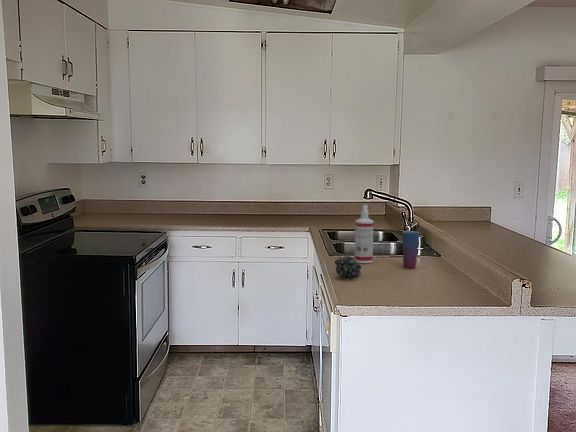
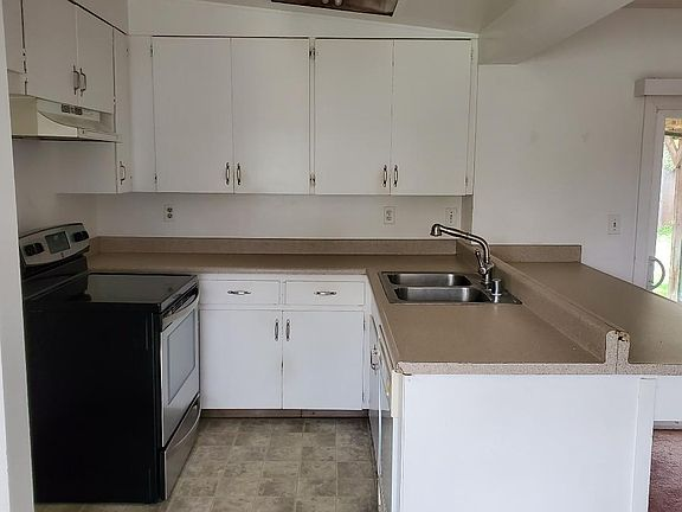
- fruit (350, 265)
- cup (410, 249)
- spray bottle (364, 233)
